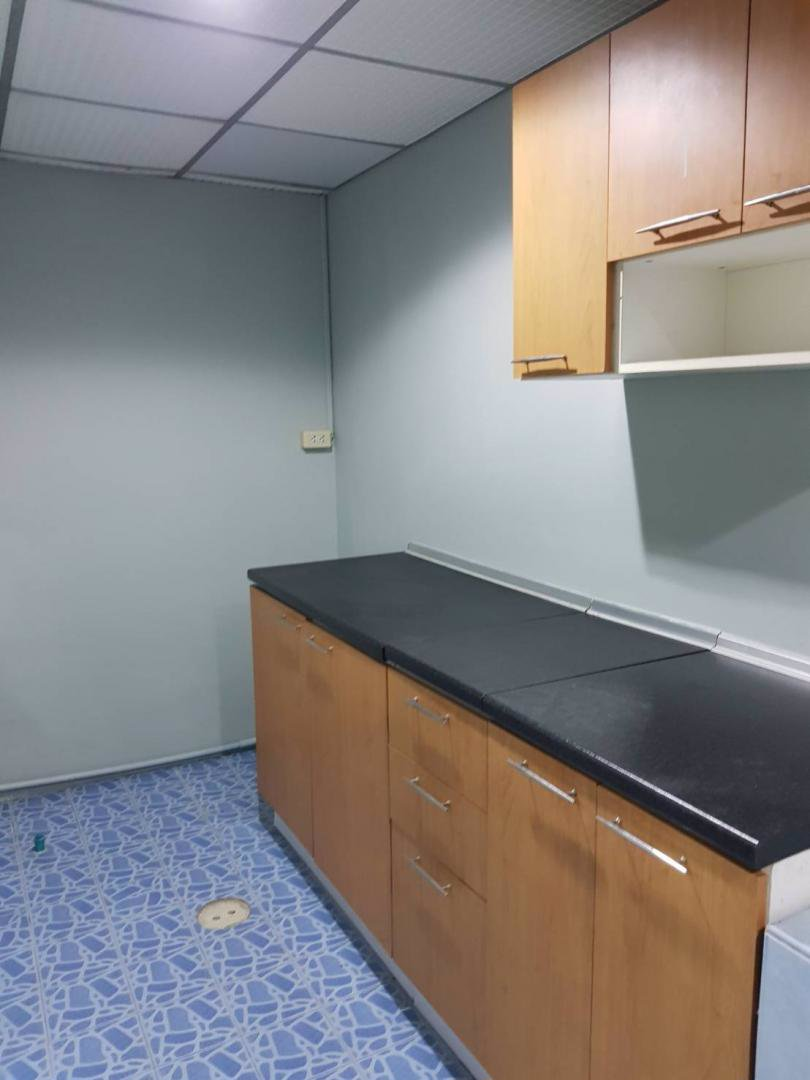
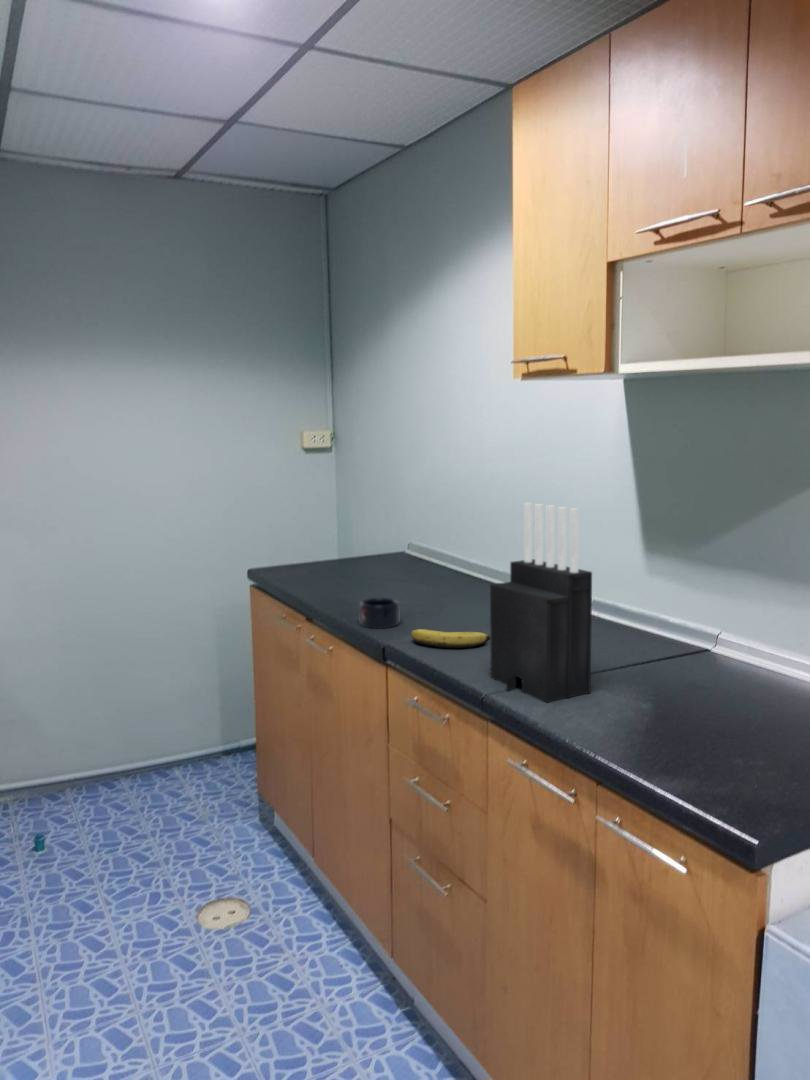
+ knife block (534, 598)
+ banana (455, 635)
+ mug (378, 612)
